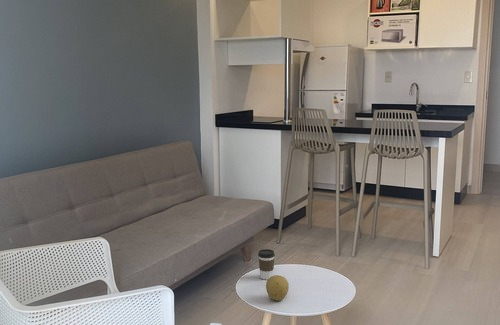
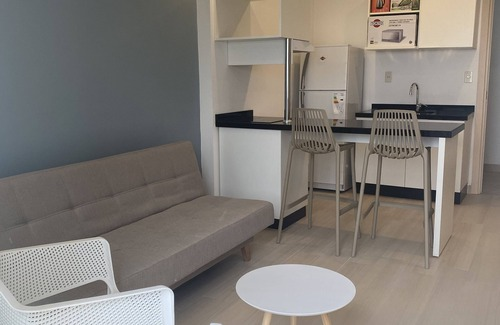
- coffee cup (266, 264)
- fruit (277, 287)
